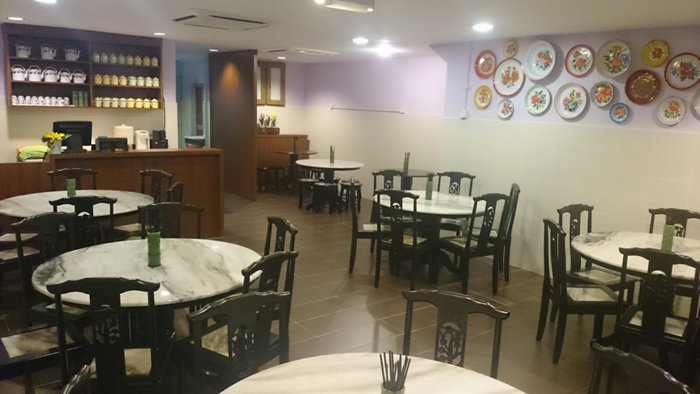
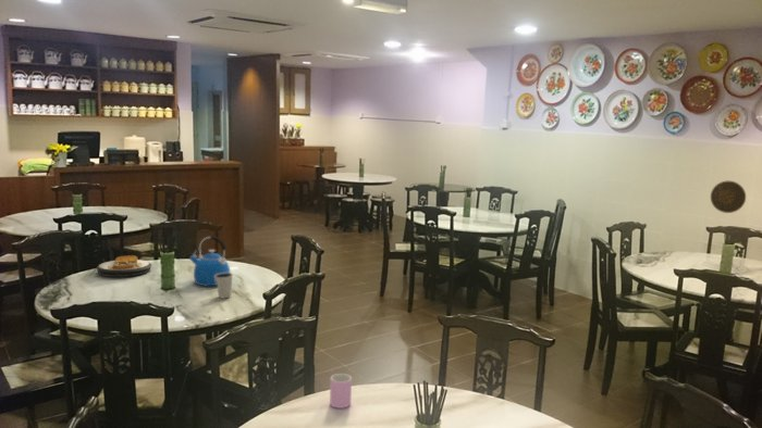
+ cup (339, 388)
+ kettle (208, 259)
+ plate (124, 265)
+ dixie cup (223, 286)
+ decorative plate (727, 197)
